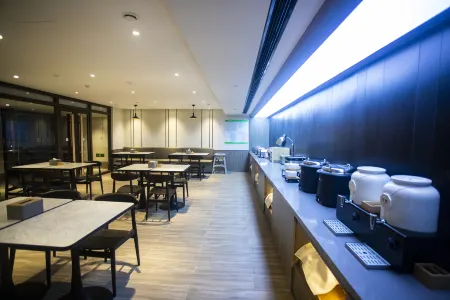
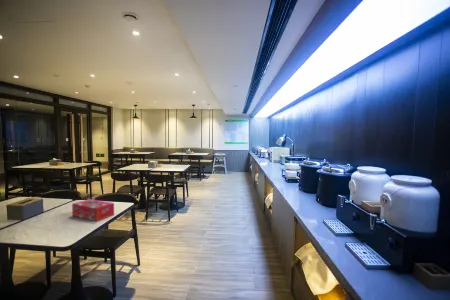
+ tissue box (93, 209)
